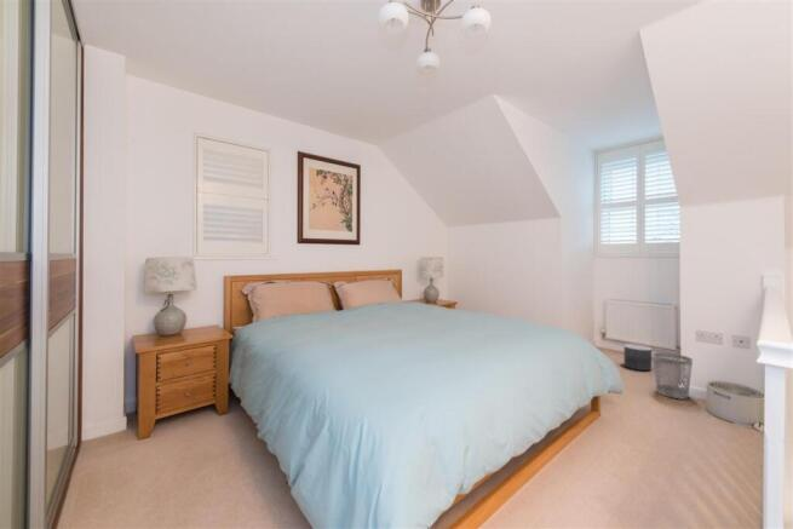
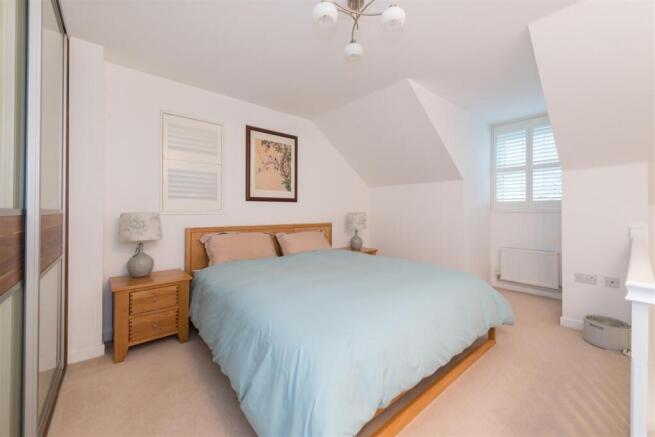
- planter (637, 357)
- wastebasket (672, 375)
